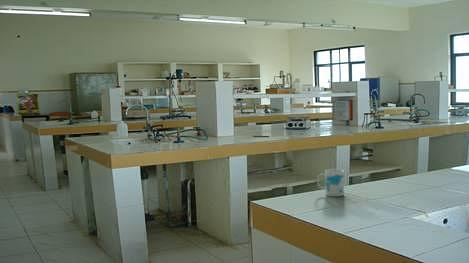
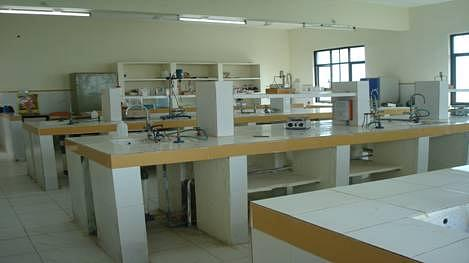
- mug (330, 182)
